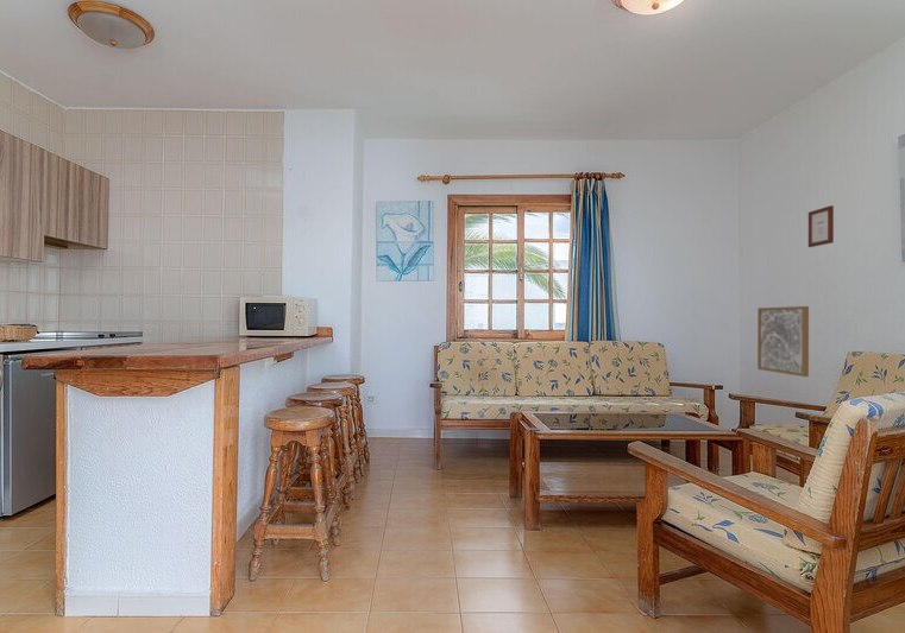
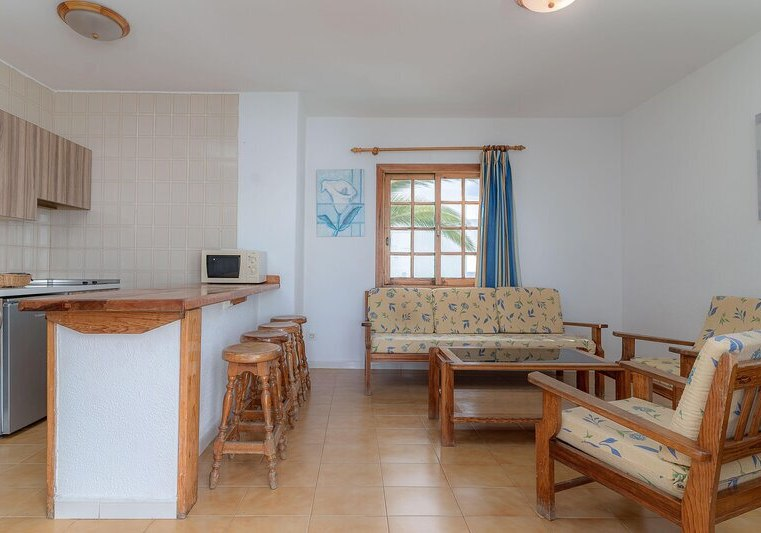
- picture frame (821, 227)
- wall art (781, 340)
